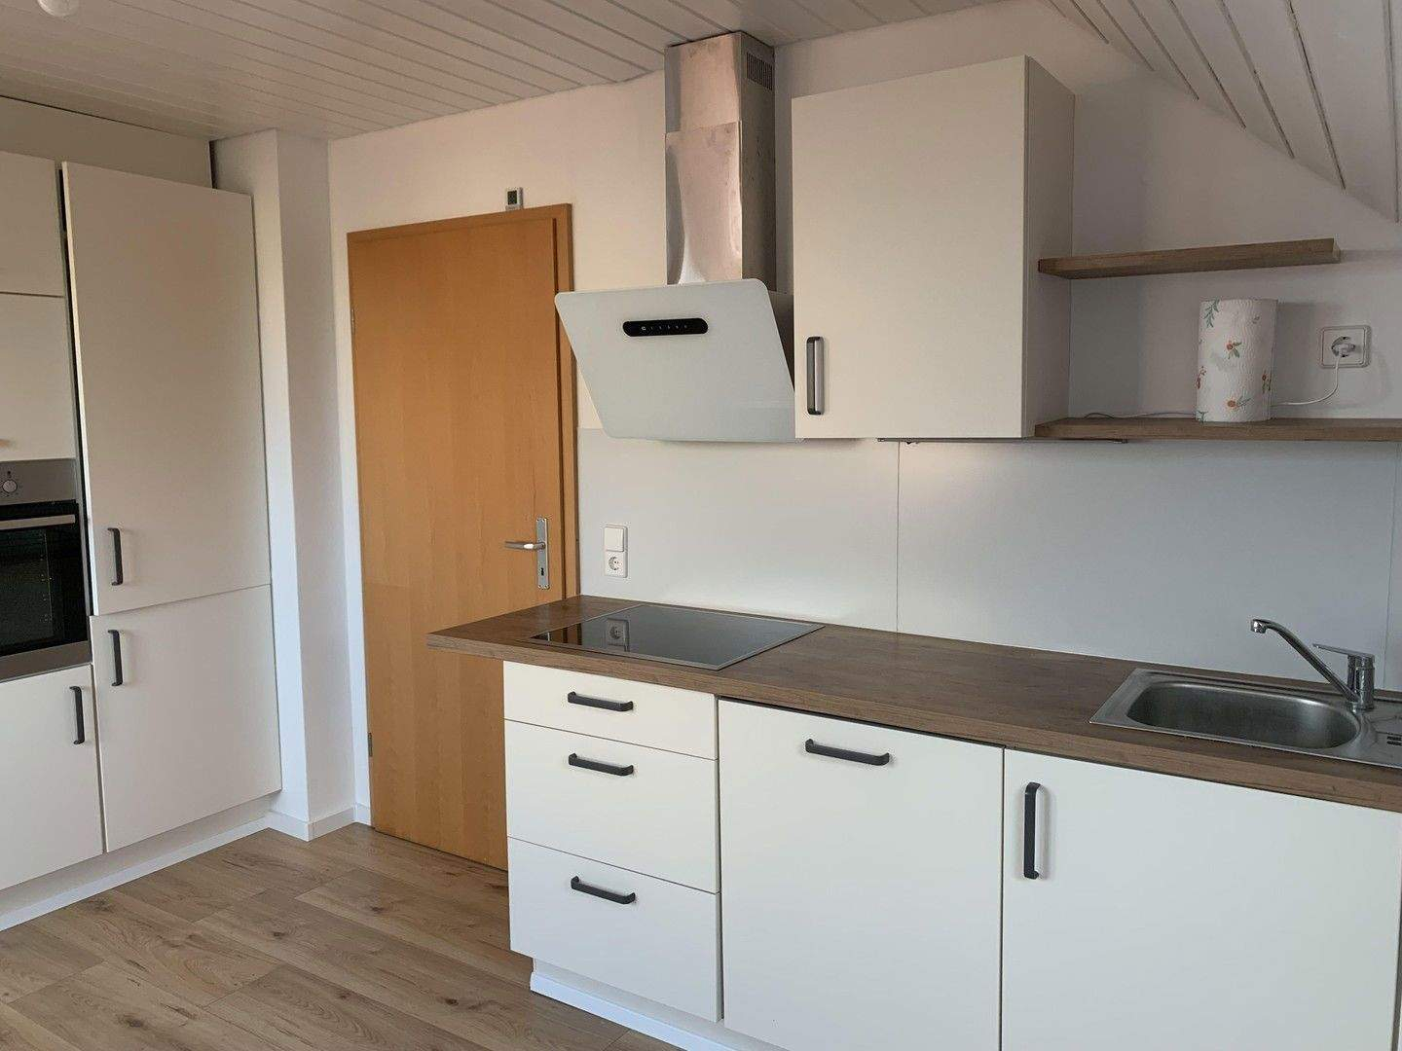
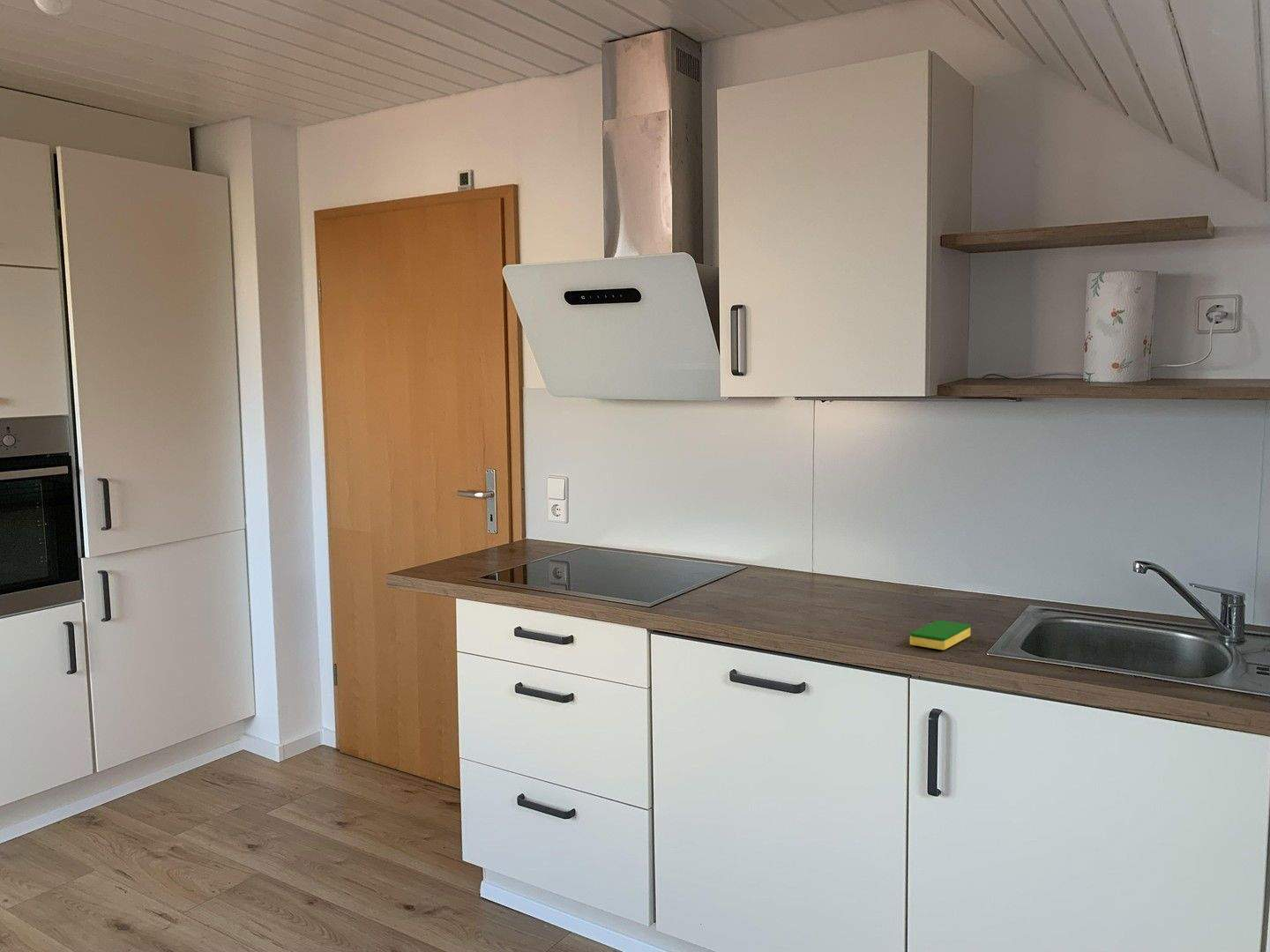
+ dish sponge (940, 634)
